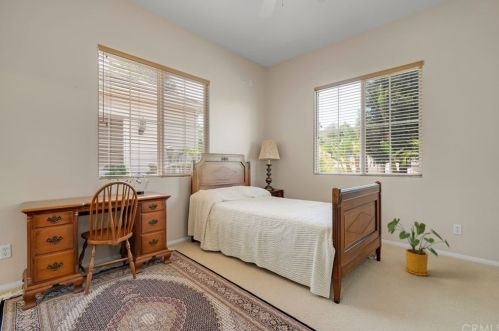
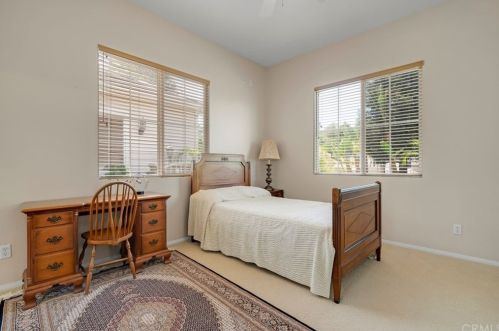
- house plant (414, 247)
